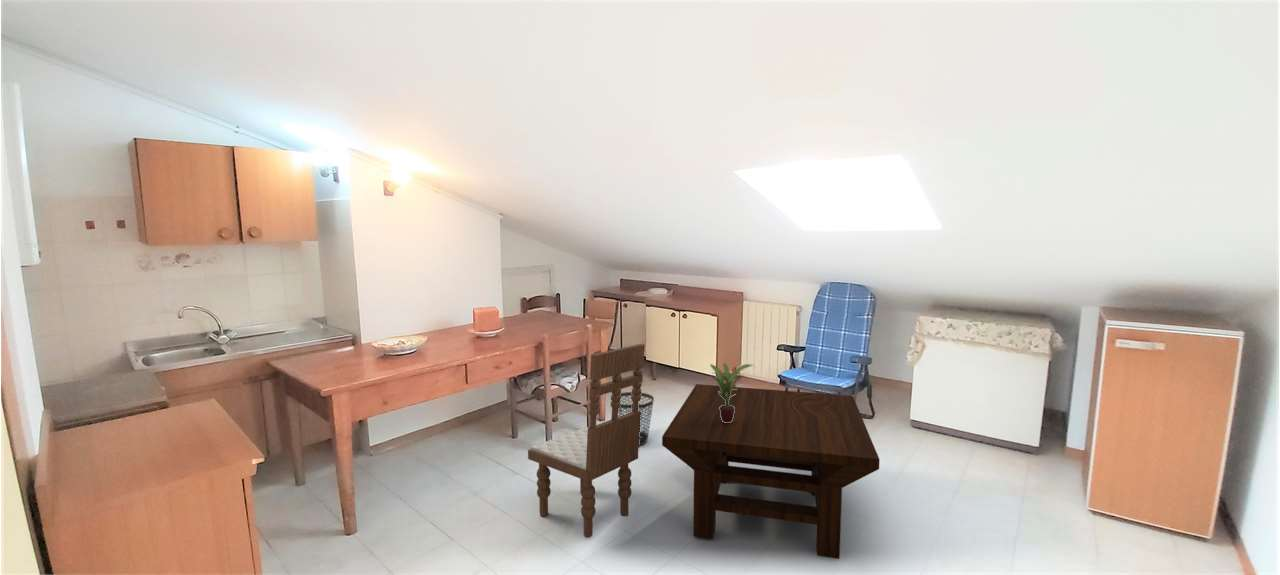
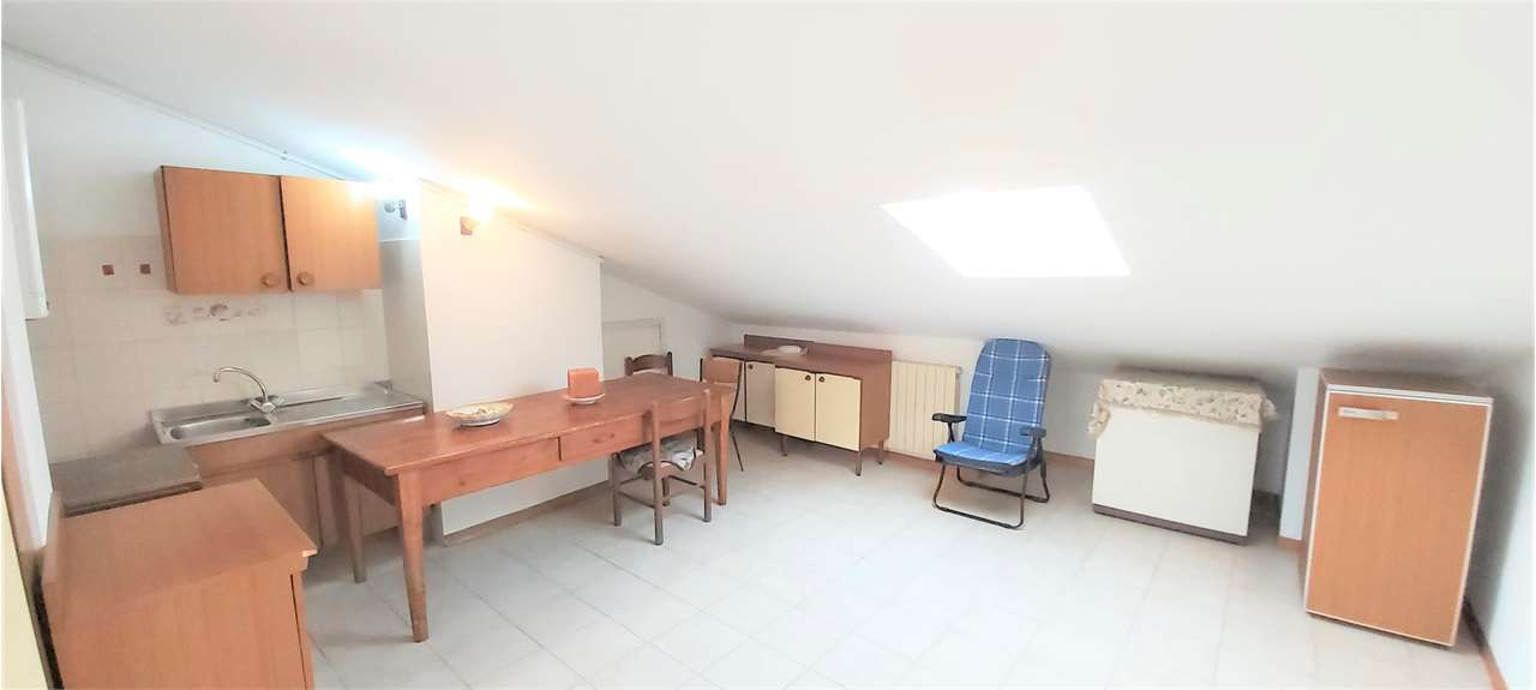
- coffee table (767, 463)
- dining chair (588, 430)
- potted plant (730, 393)
- wastebasket (629, 412)
